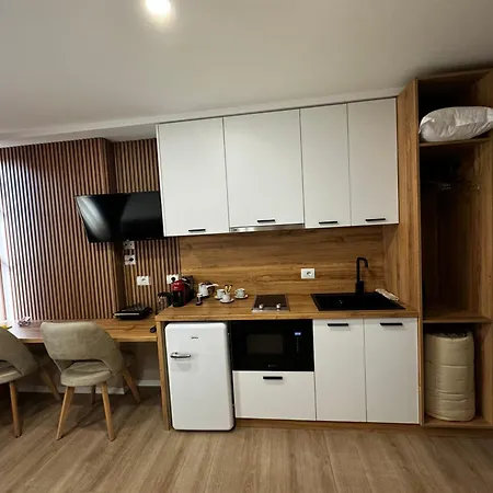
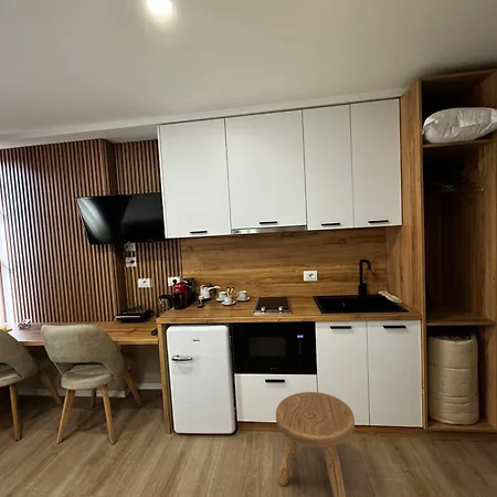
+ stool (315, 446)
